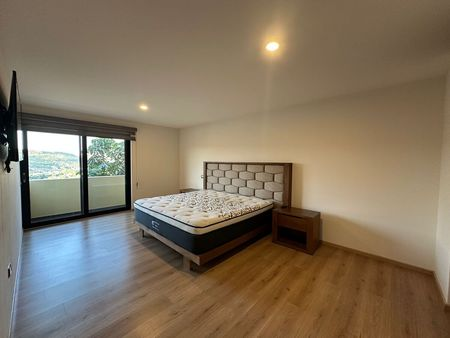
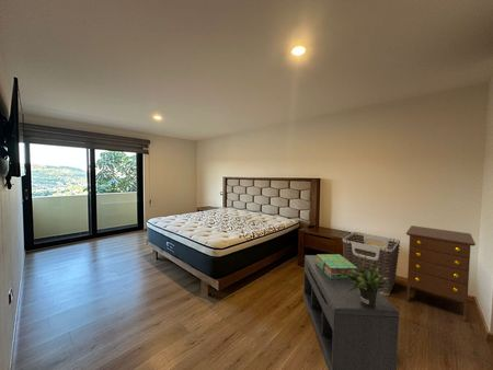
+ dresser (436, 267)
+ clothes hamper (369, 259)
+ stack of books (335, 265)
+ potted plant (359, 278)
+ bench (339, 303)
